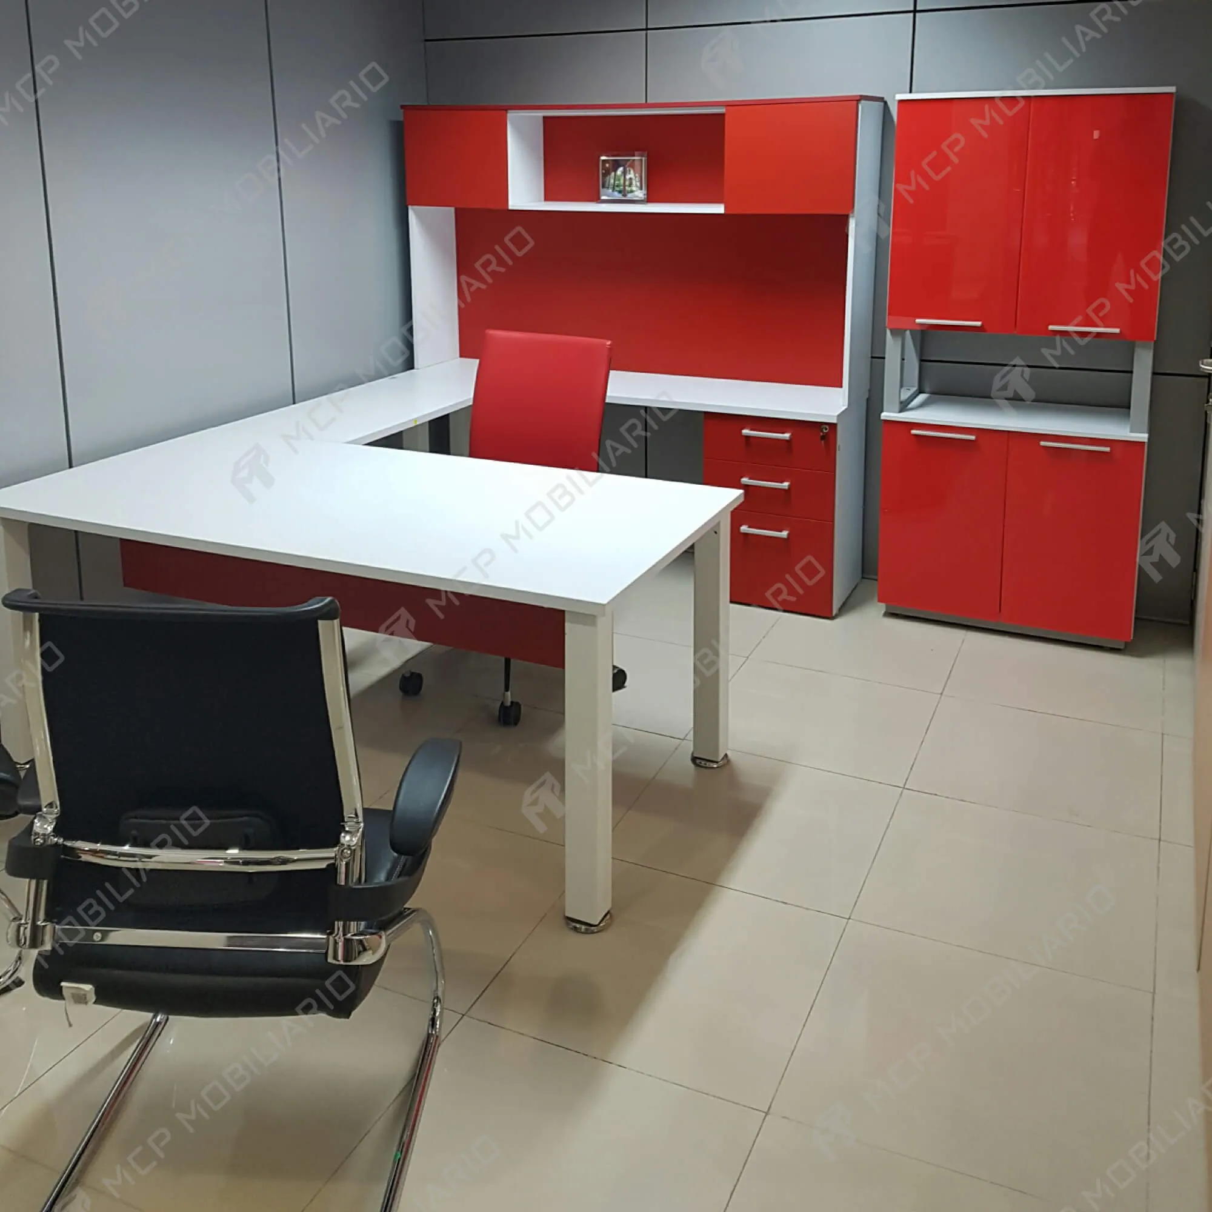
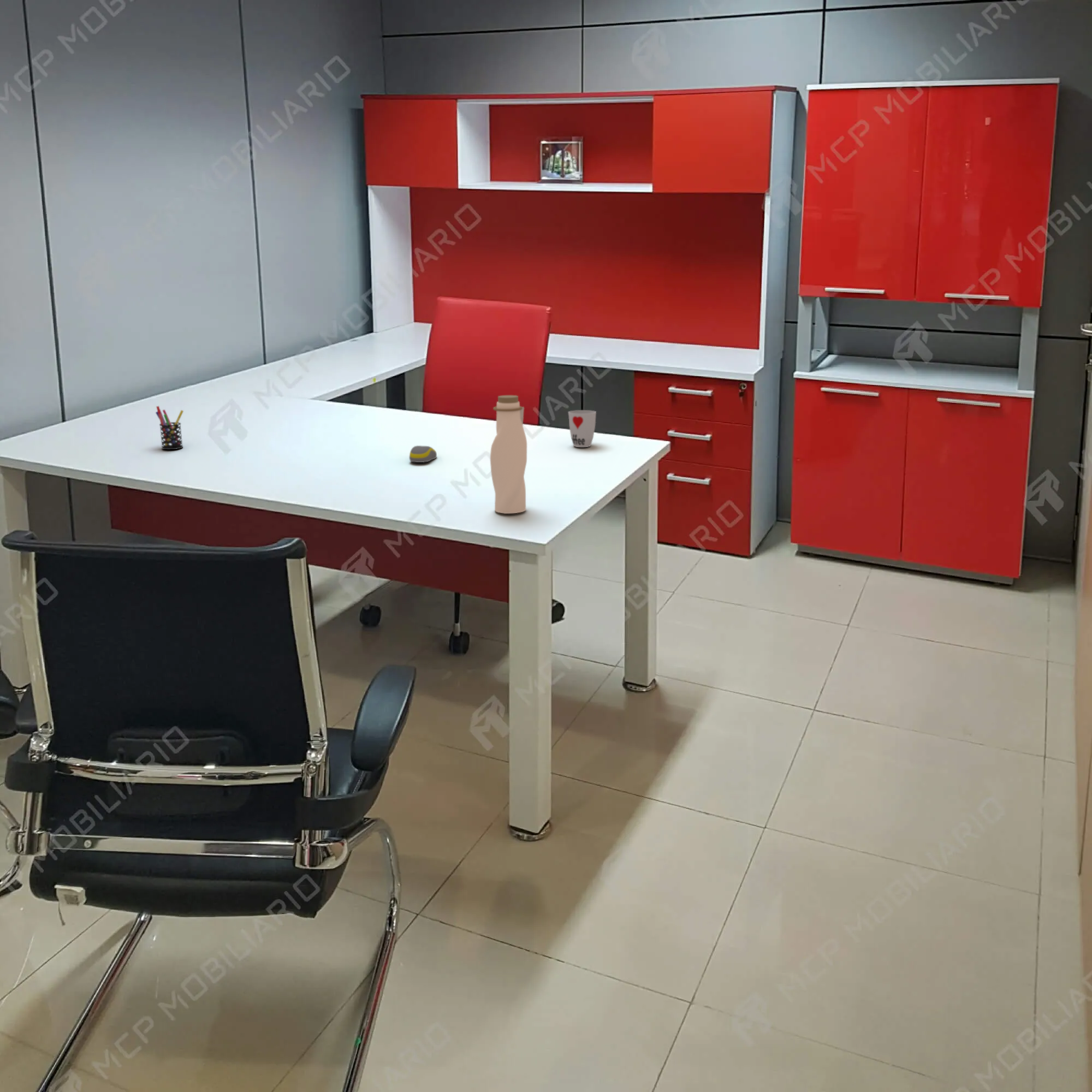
+ water bottle (509, 453)
+ cup (582, 429)
+ computer mouse (422, 452)
+ pen holder (168, 427)
